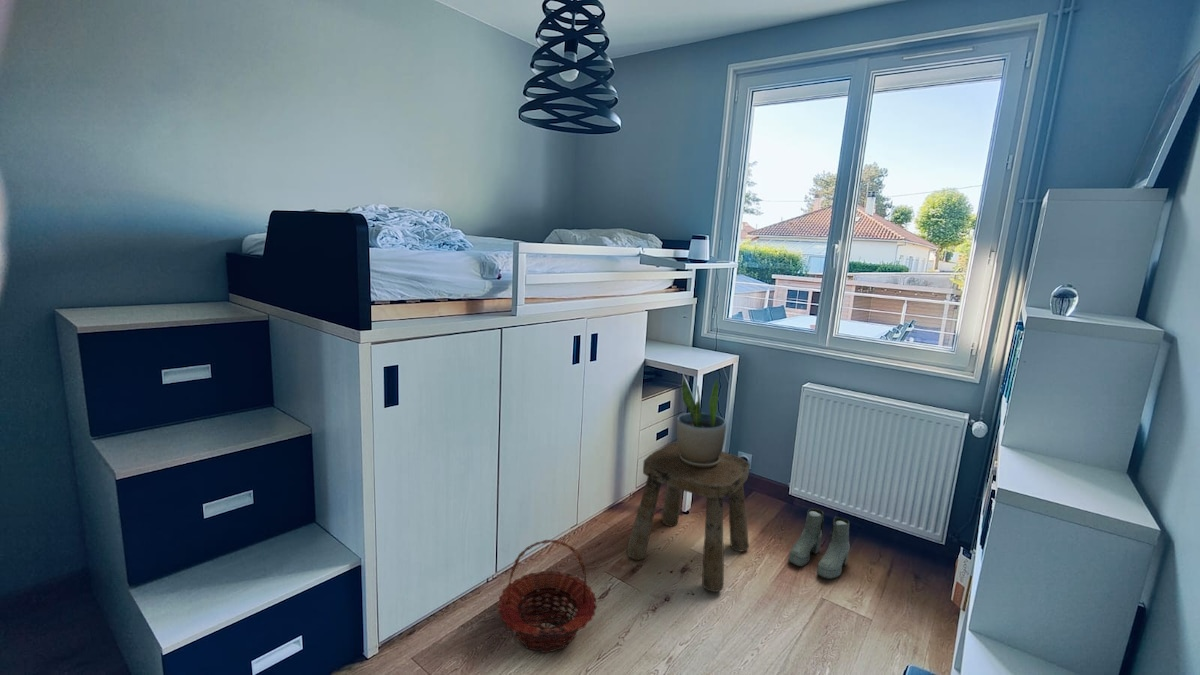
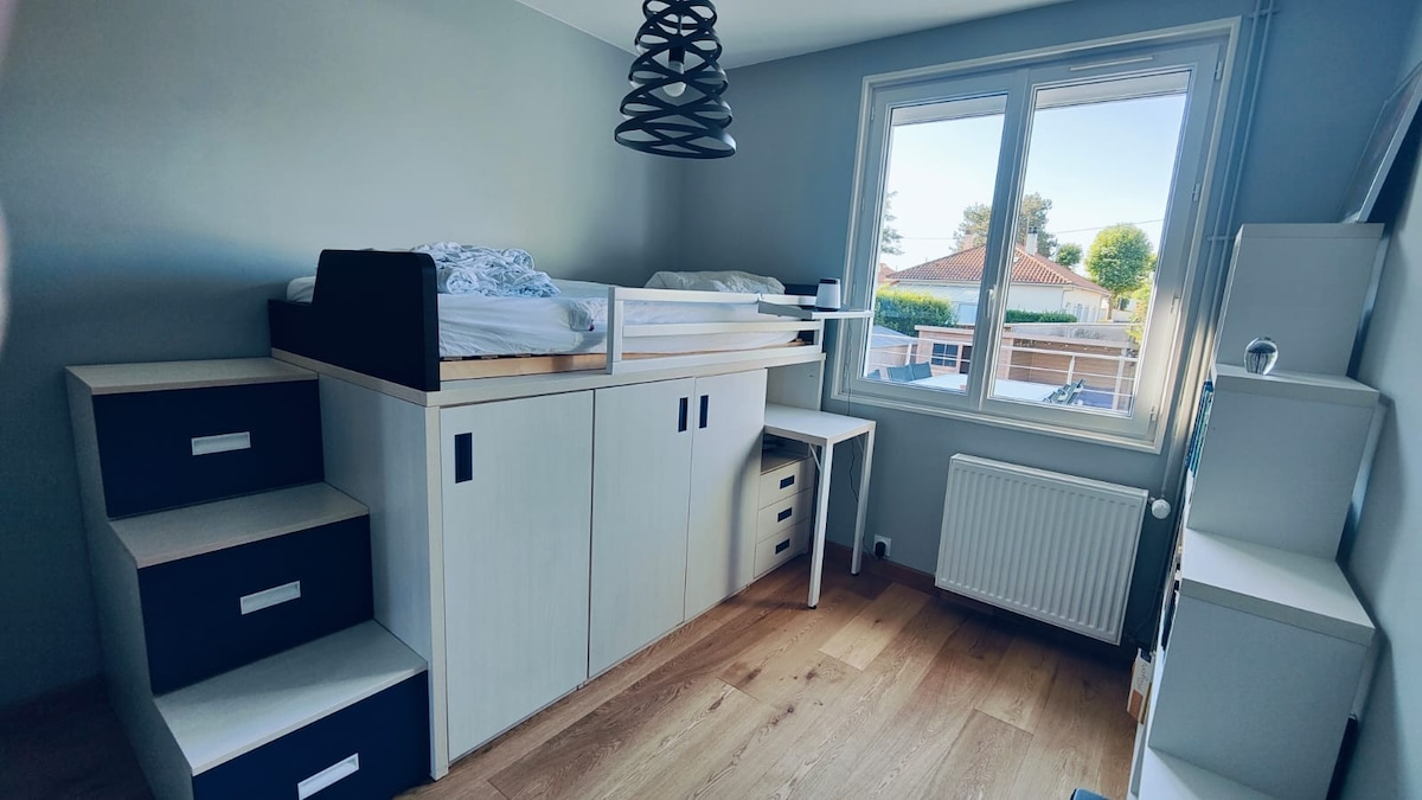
- stool (680, 505)
- basket (548, 586)
- potted plant (701, 417)
- boots (820, 540)
